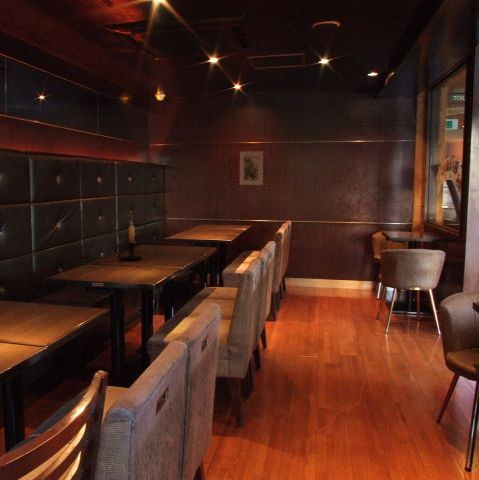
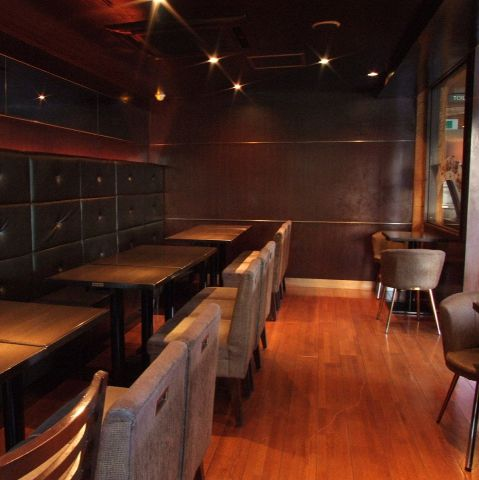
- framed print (251, 168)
- candle holder (129, 239)
